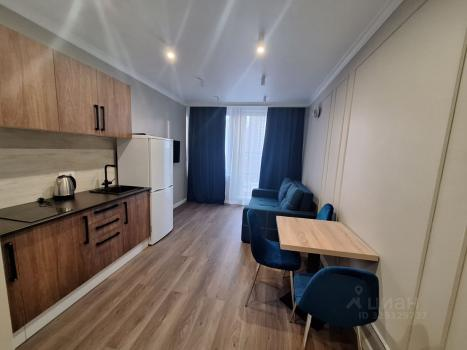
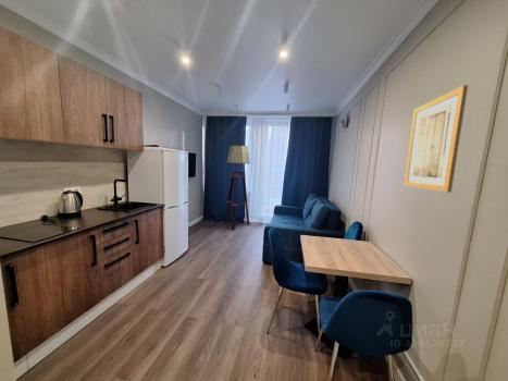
+ wall art (430, 145)
+ floor lamp (236, 186)
